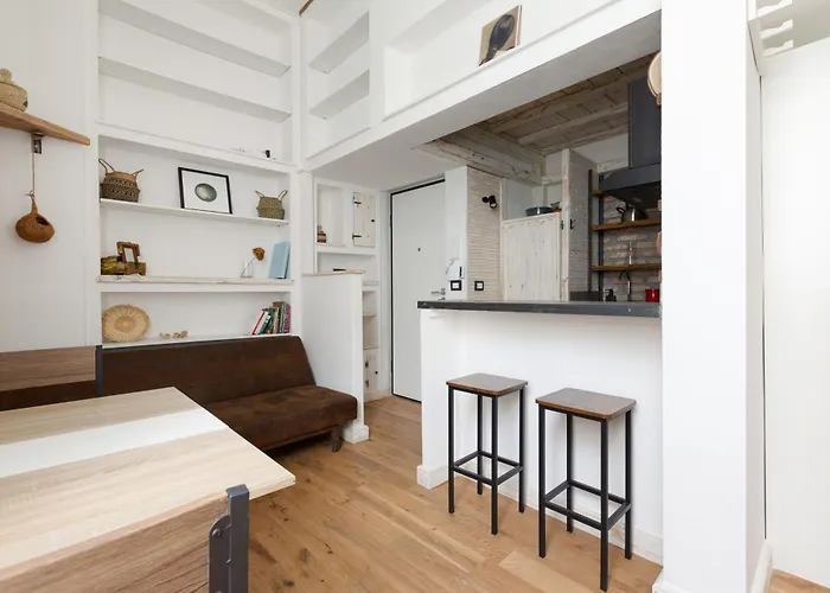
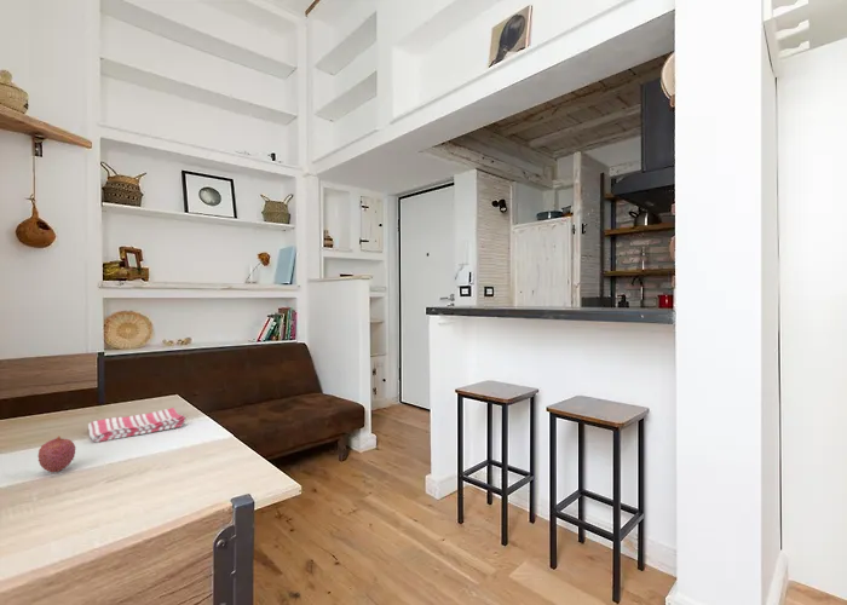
+ fruit (57, 454)
+ dish towel (137, 421)
